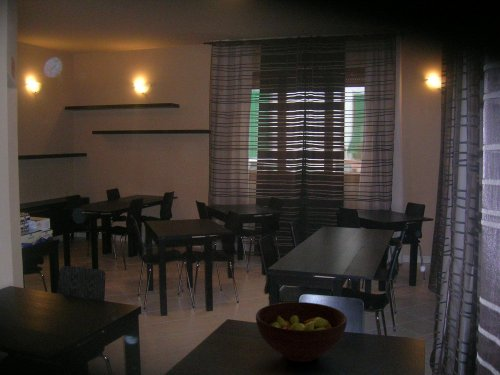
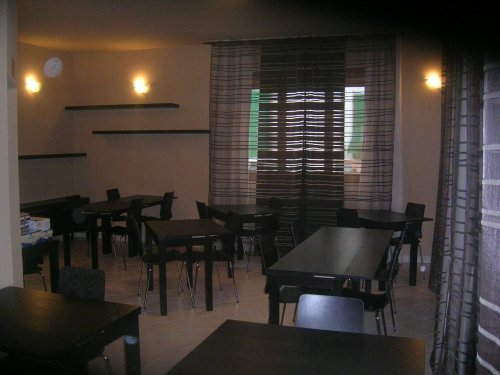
- fruit bowl (300, 335)
